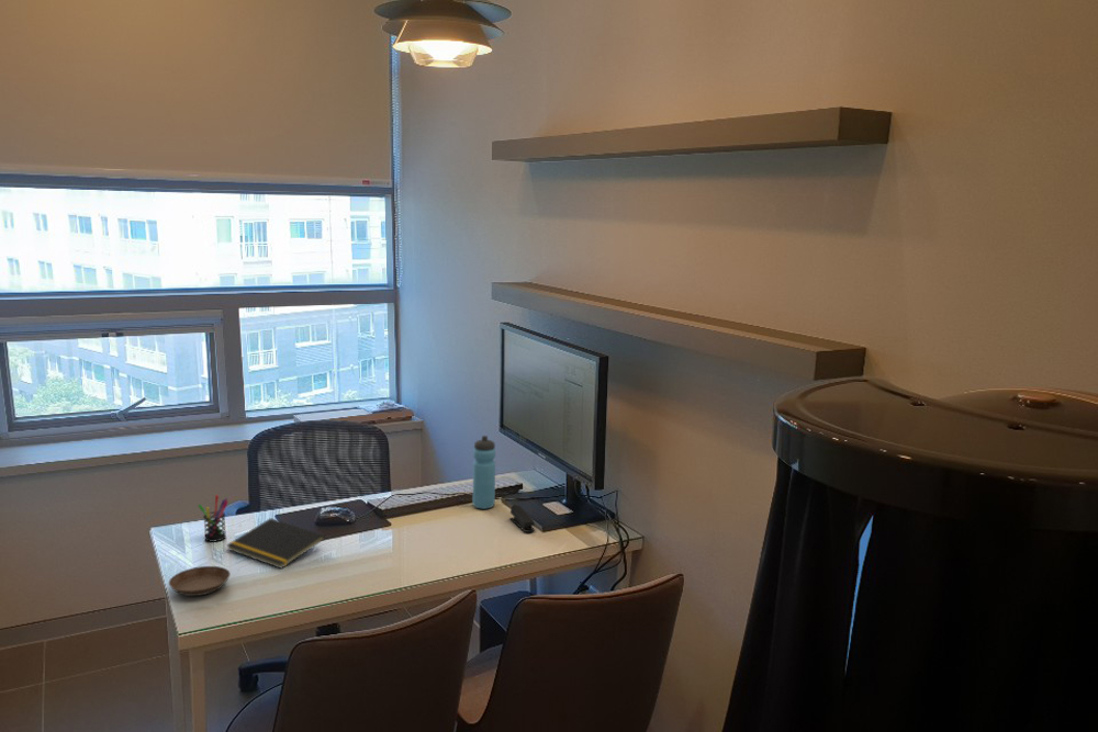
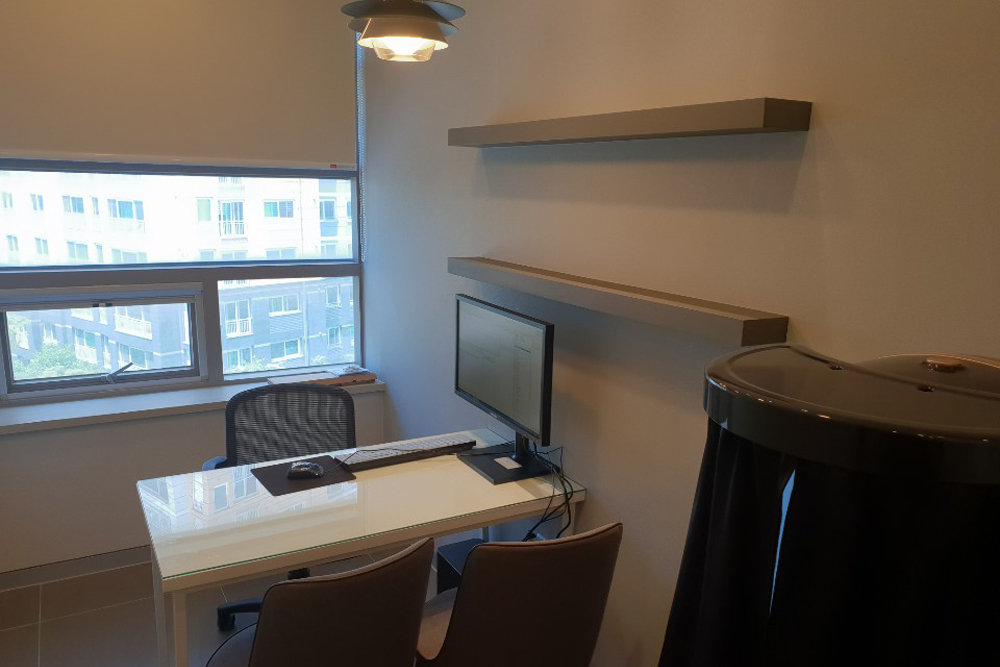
- water bottle (484, 471)
- stapler (522, 517)
- pen holder (212, 517)
- notepad (276, 541)
- saucer (200, 582)
